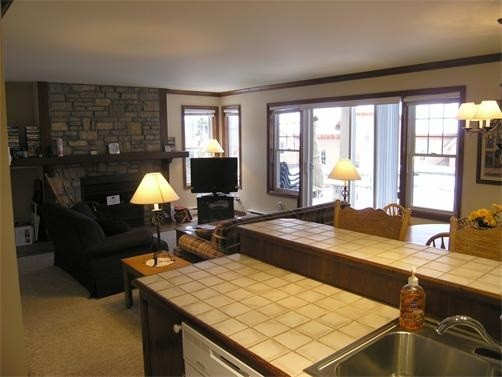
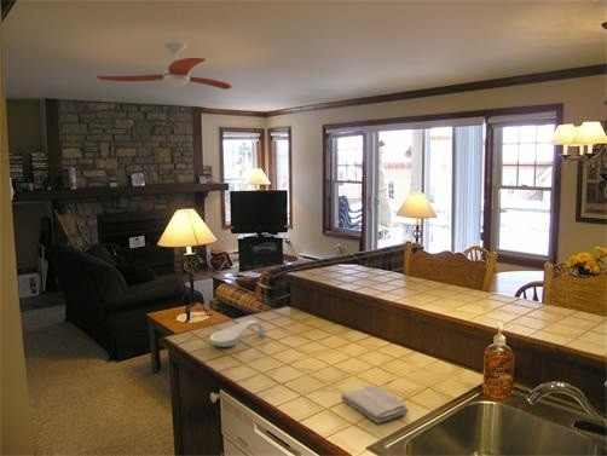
+ washcloth (374, 402)
+ spoon rest (238, 331)
+ ceiling fan (169, 65)
